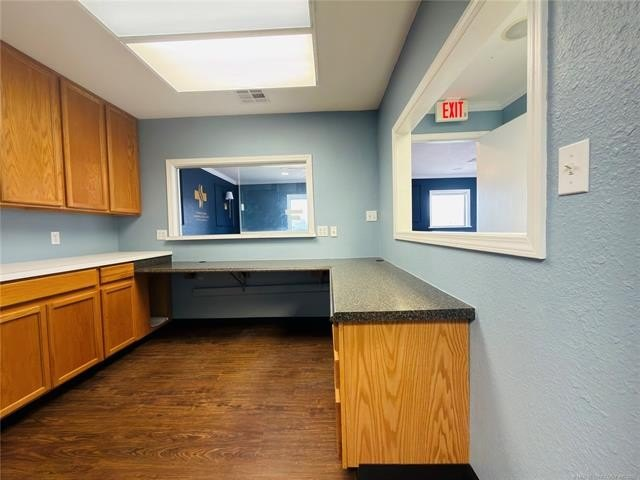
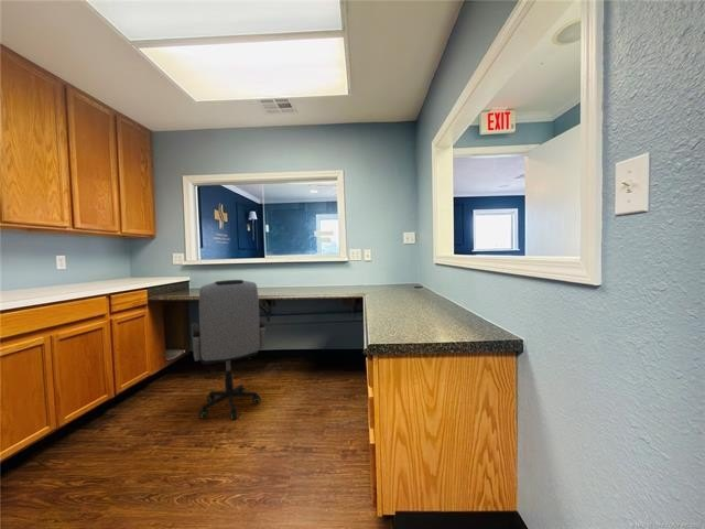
+ office chair (228, 344)
